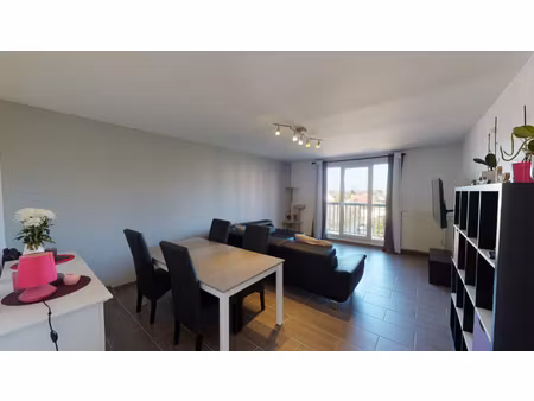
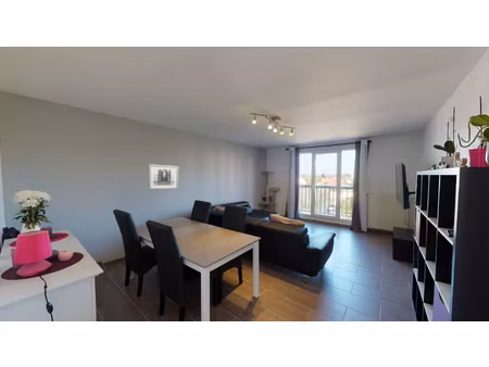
+ wall art (164, 177)
